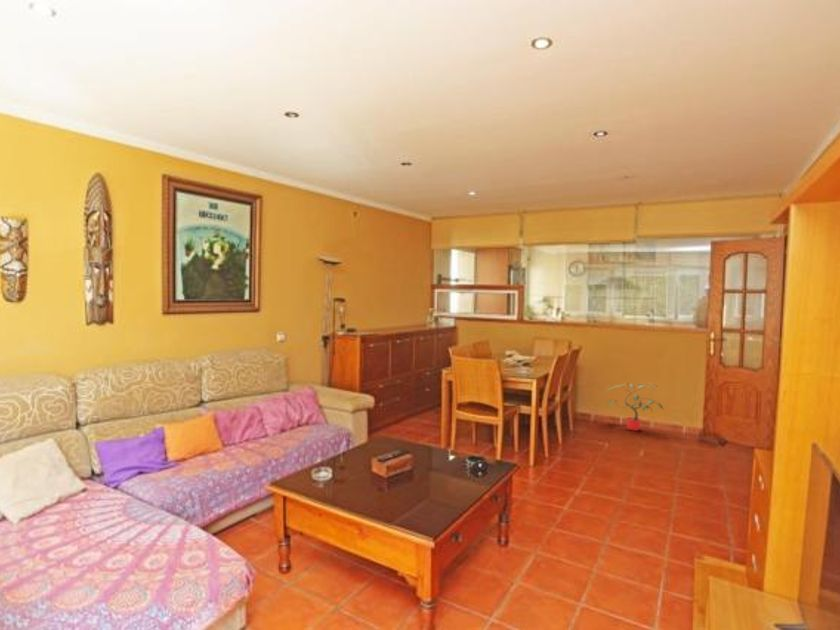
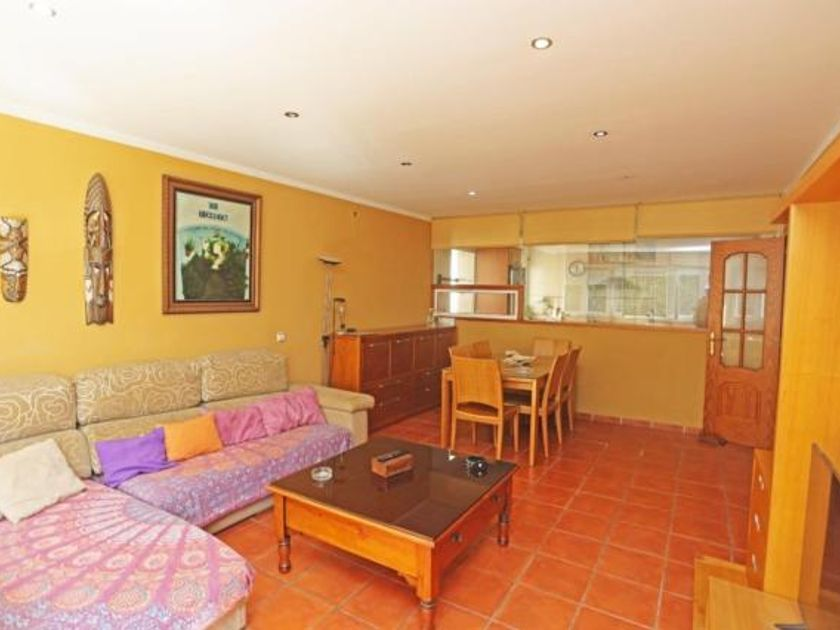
- potted plant (632, 405)
